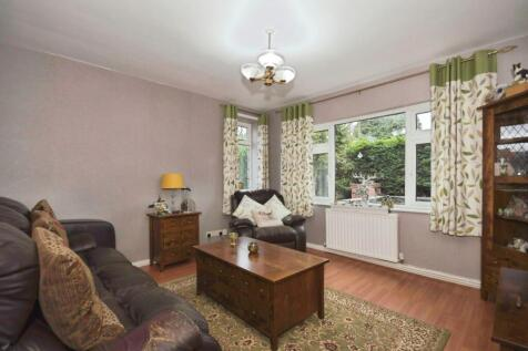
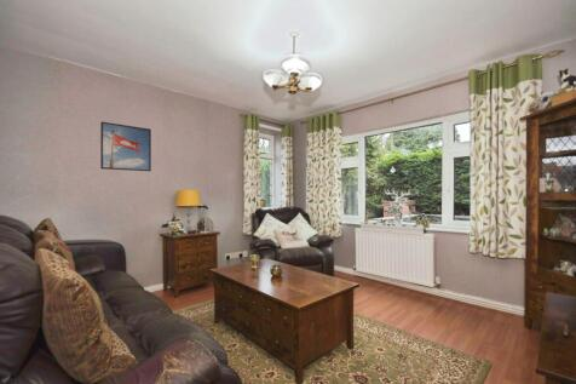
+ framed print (127, 148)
